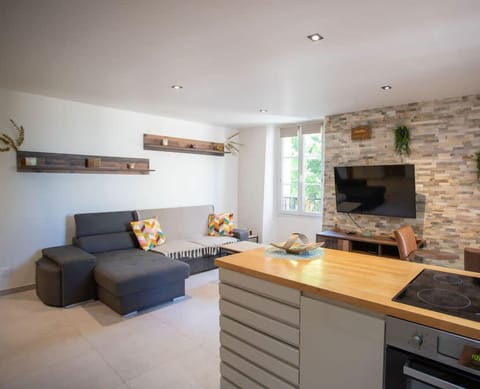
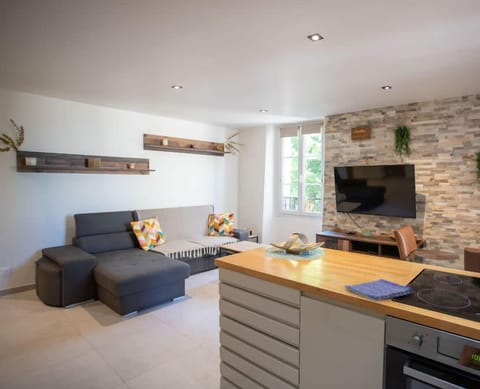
+ dish towel (378, 288)
